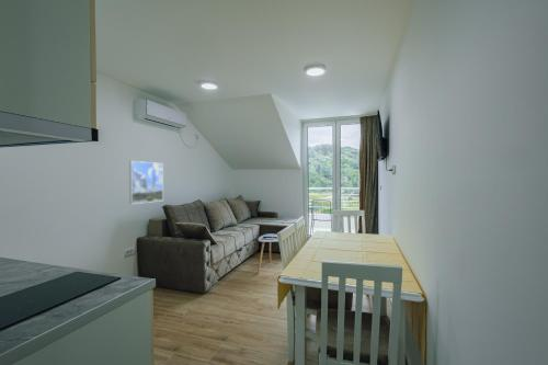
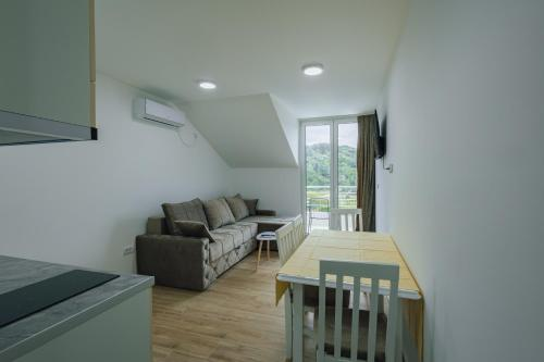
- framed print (147, 182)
